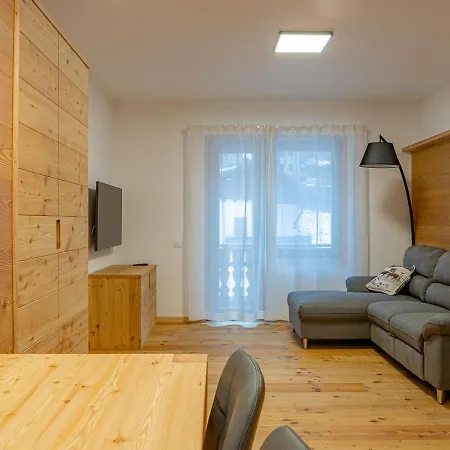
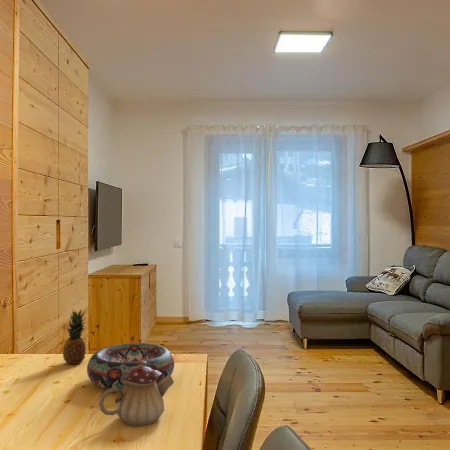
+ fruit (74, 335)
+ decorative bowl (131, 365)
+ teapot (137, 389)
